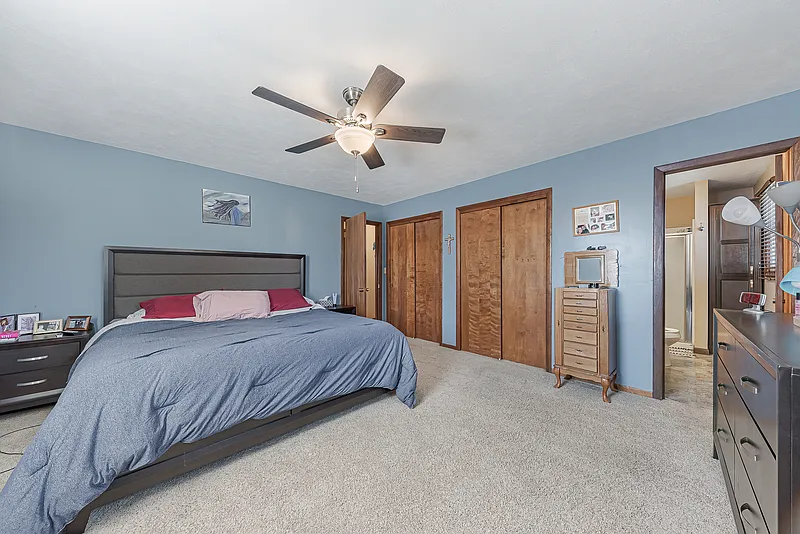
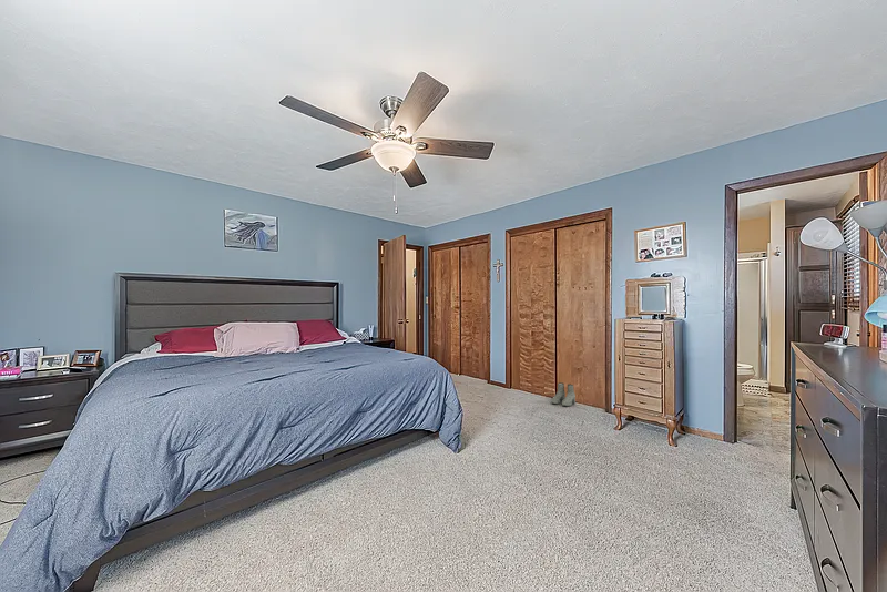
+ boots (563, 394)
